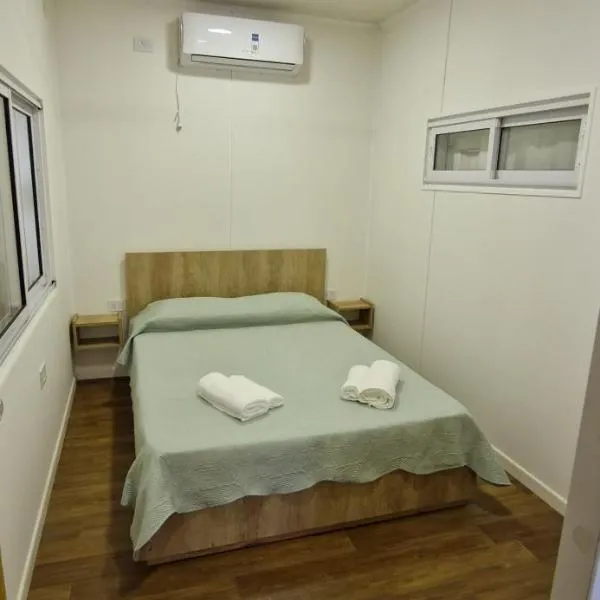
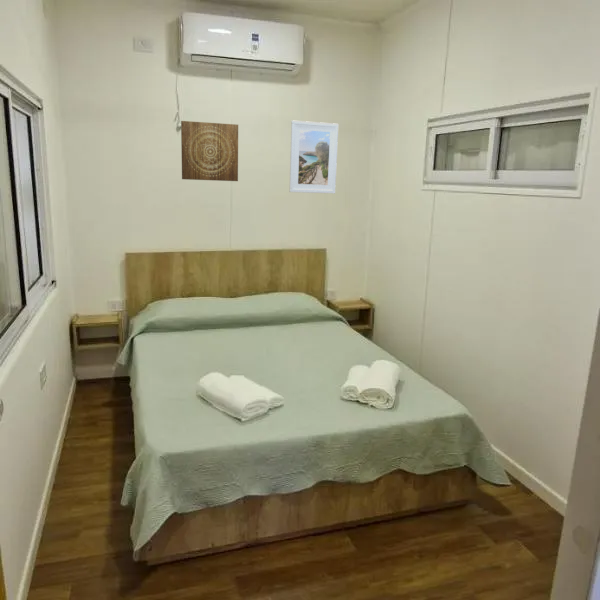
+ wall art (210, 151)
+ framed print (313, 158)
